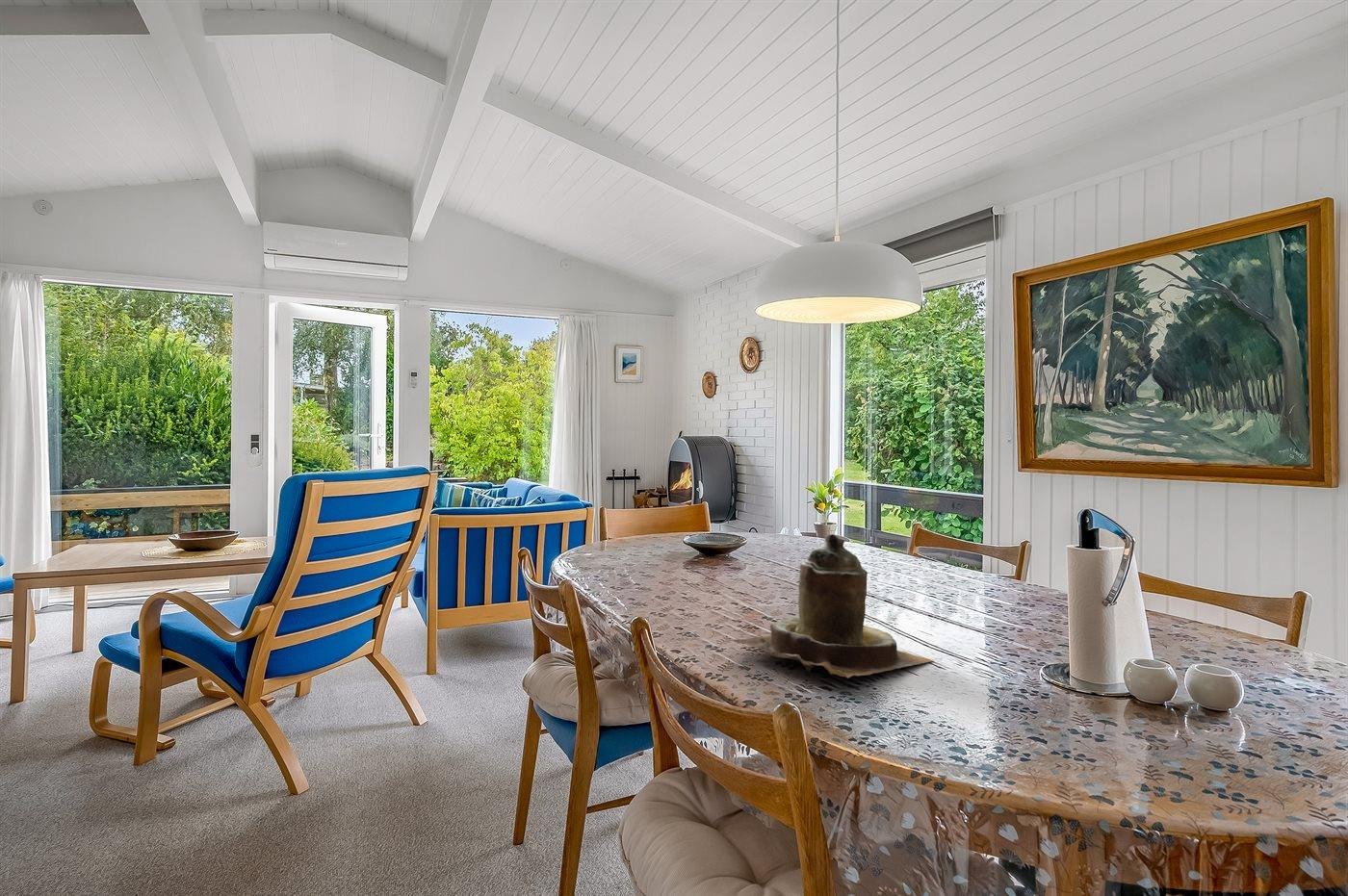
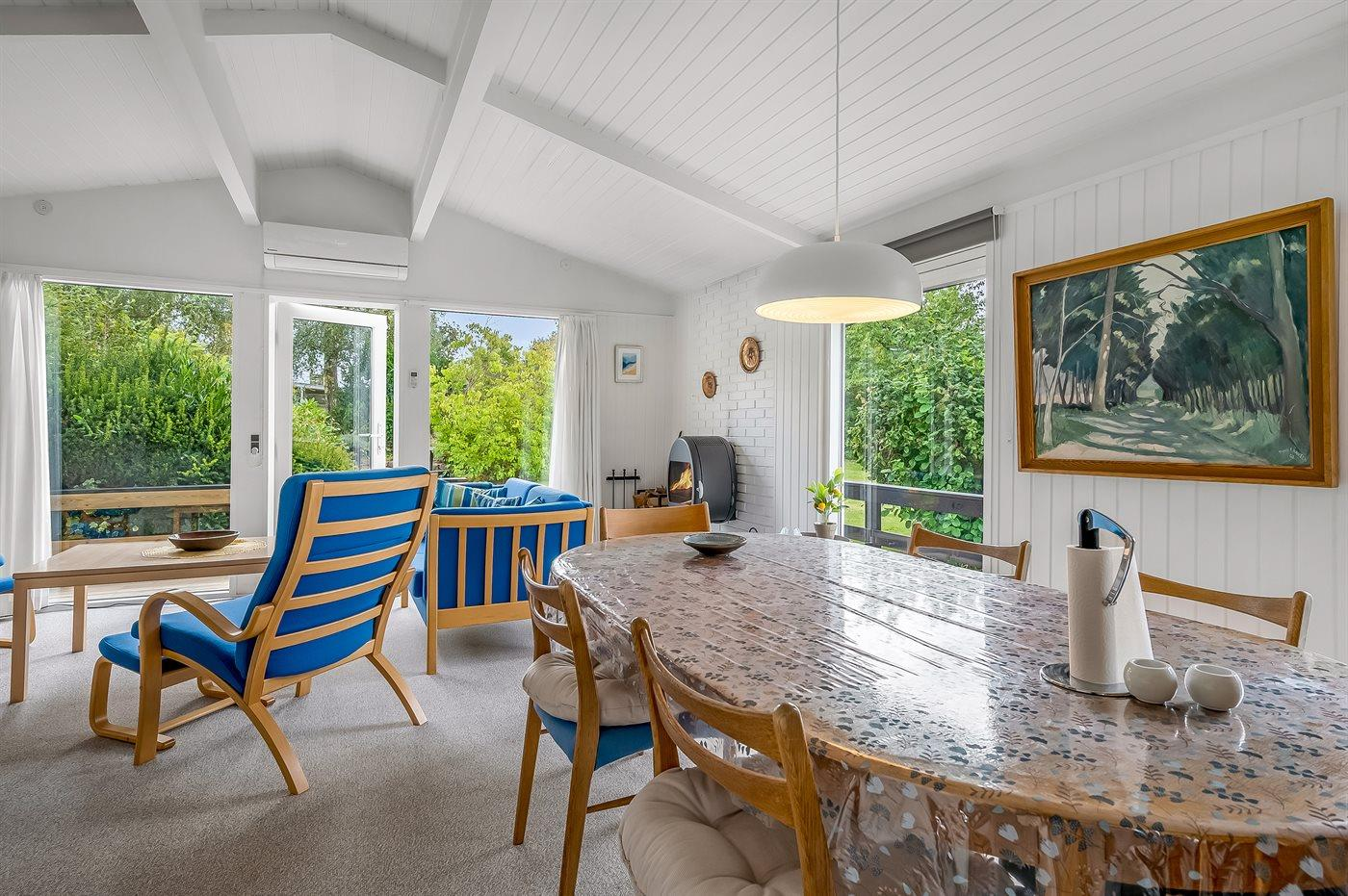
- teapot (831, 596)
